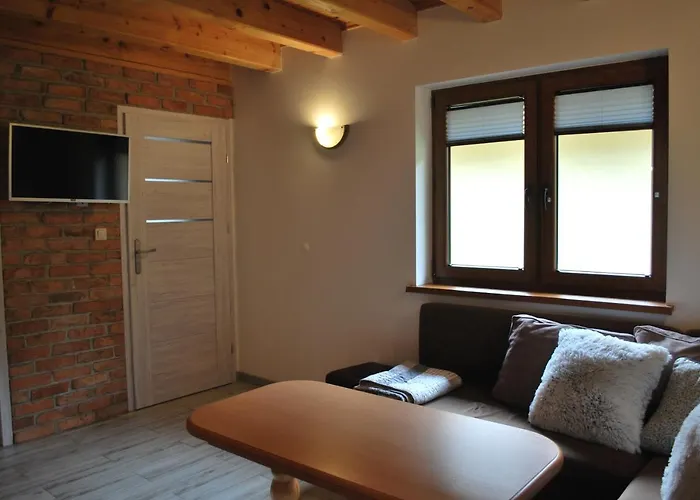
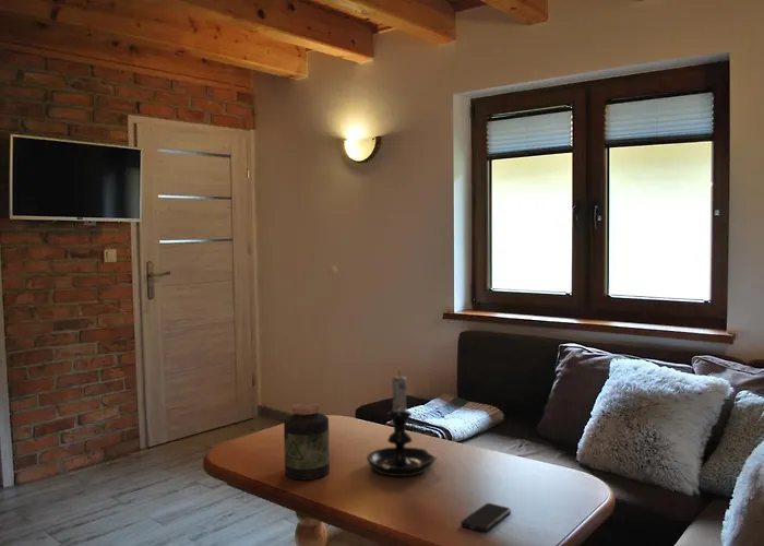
+ candle holder (399, 419)
+ smartphone (486, 517)
+ jar (306, 439)
